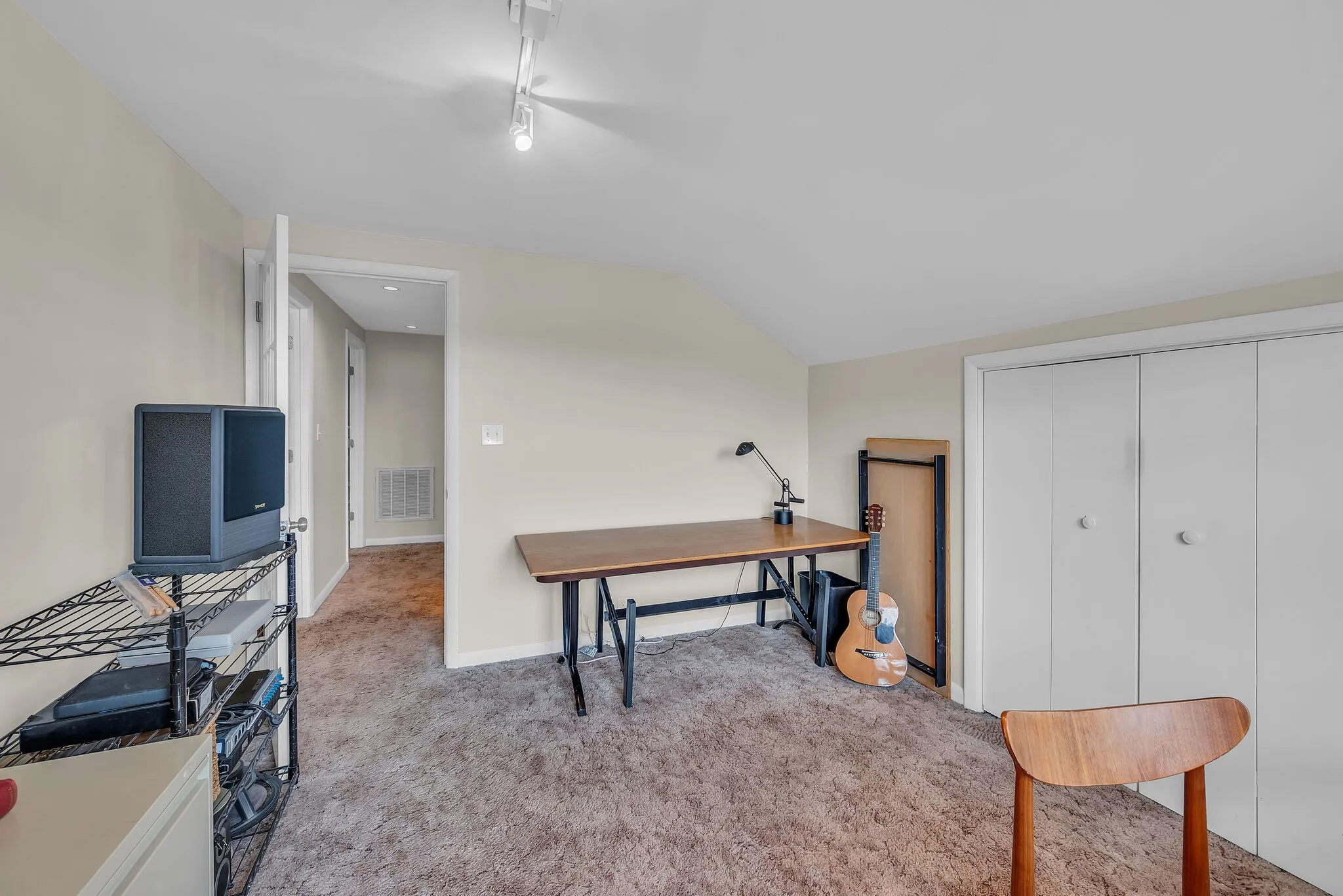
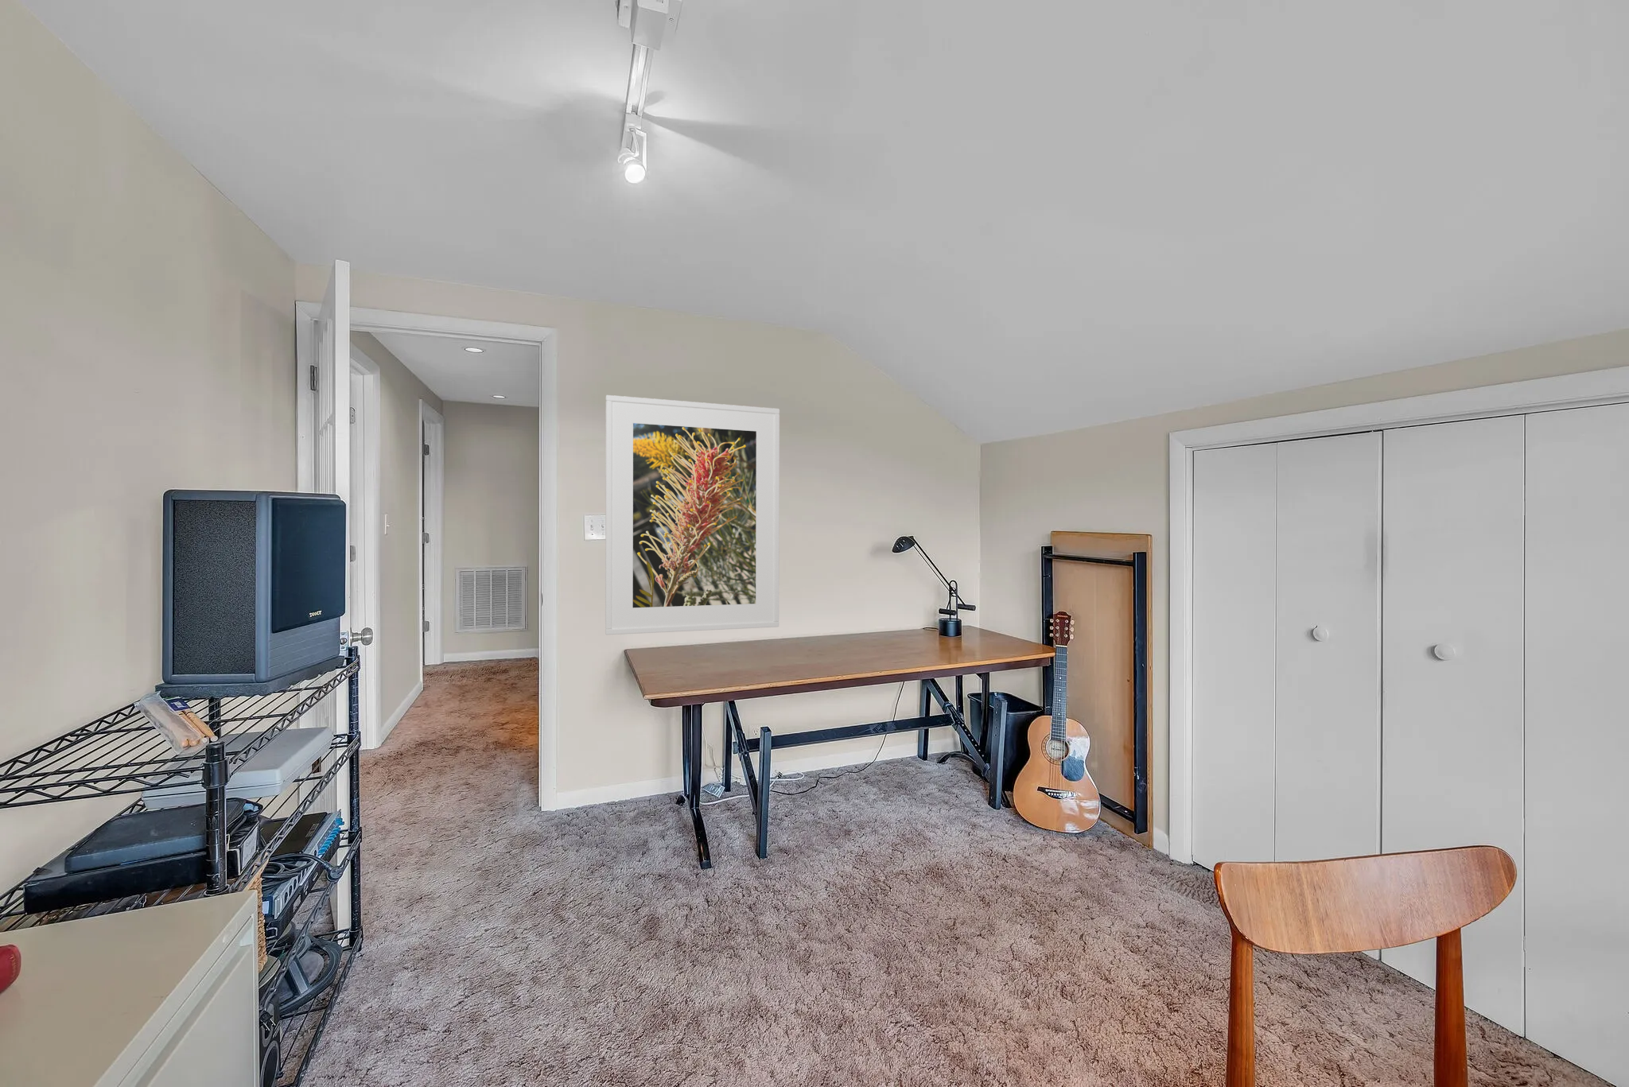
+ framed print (696, 516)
